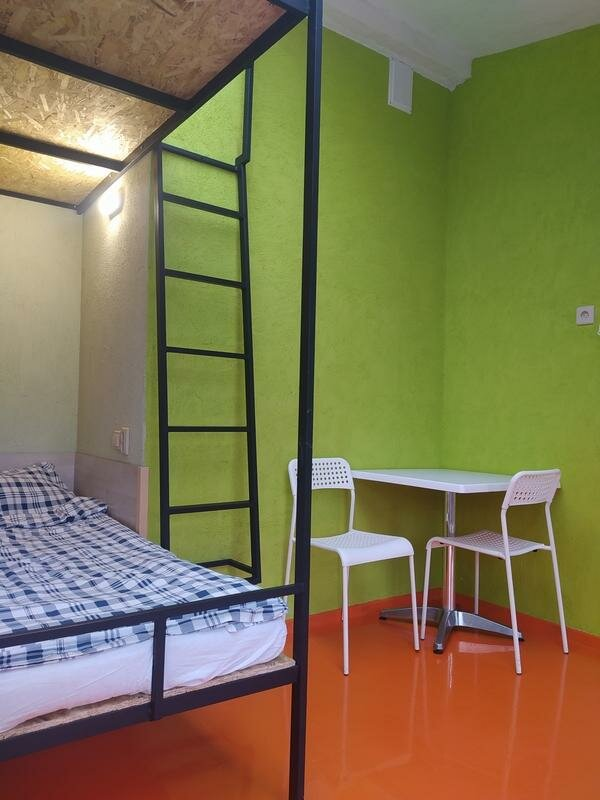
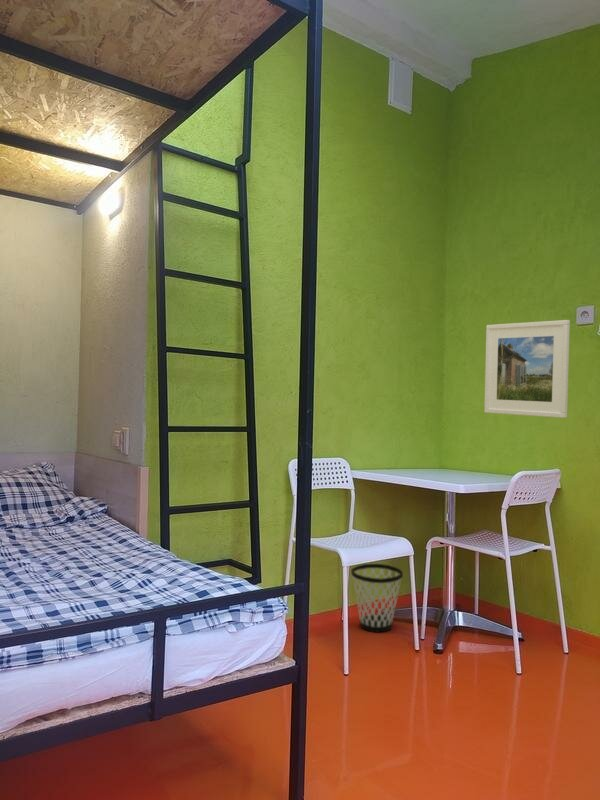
+ wastebasket (374, 598)
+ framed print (524, 369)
